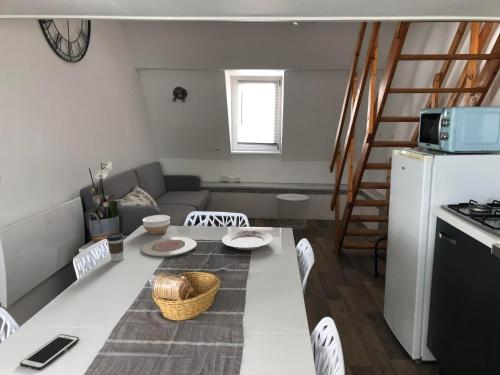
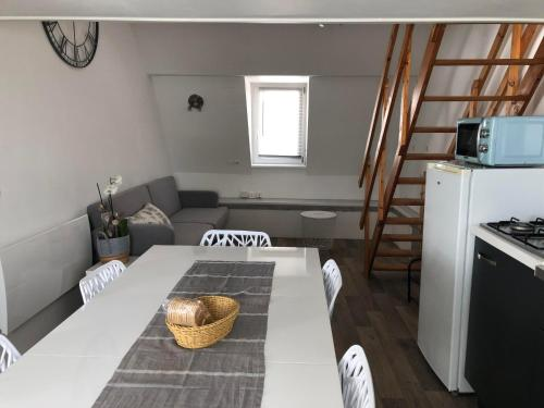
- bowl (156, 224)
- cell phone (51, 351)
- coffee cup (116, 247)
- plate (169, 245)
- plate (247, 241)
